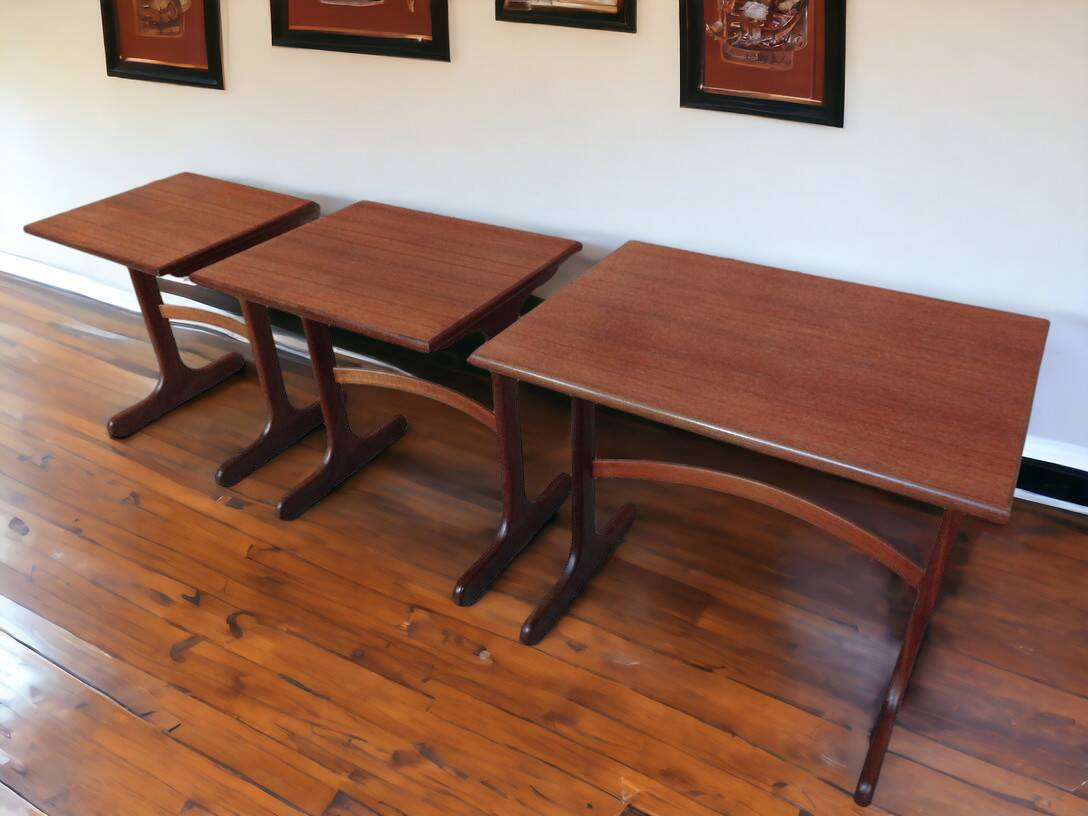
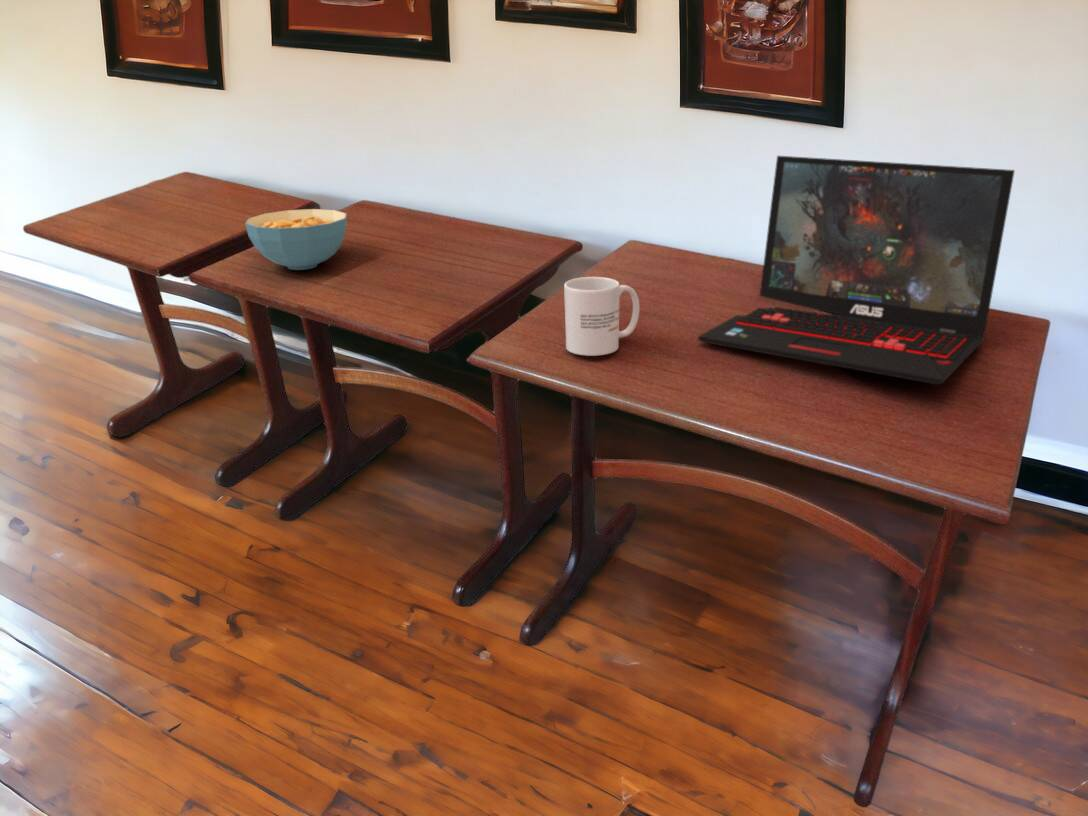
+ mug (598, 313)
+ cereal bowl (299, 242)
+ laptop (851, 260)
